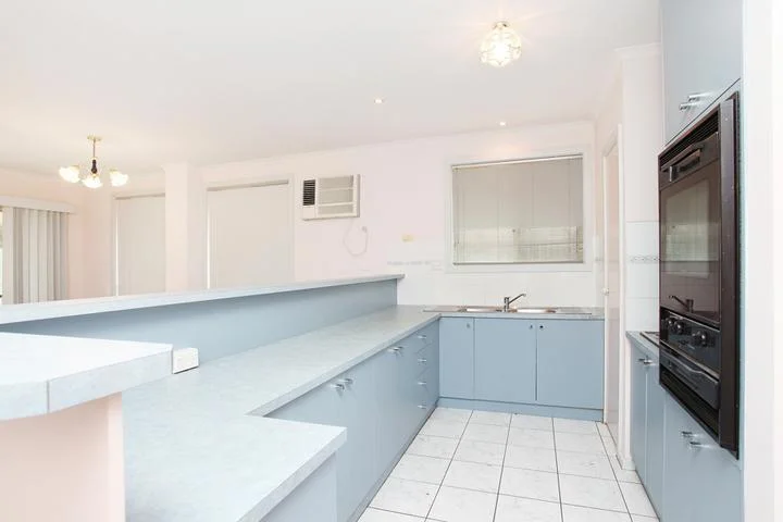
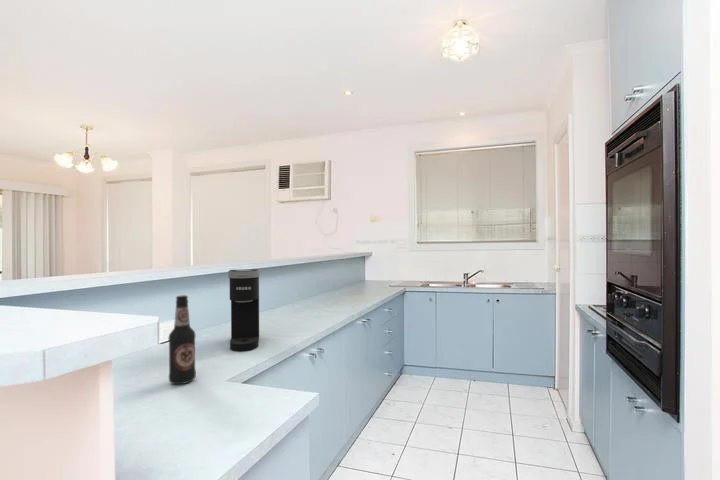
+ bottle (182, 338)
+ coffee maker (245, 305)
